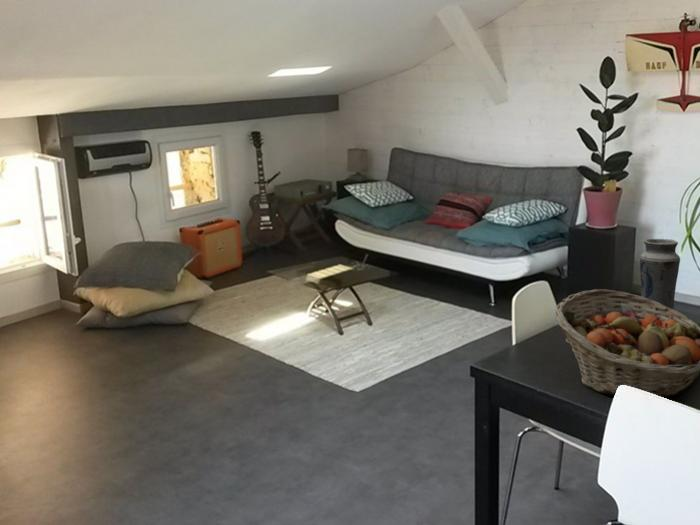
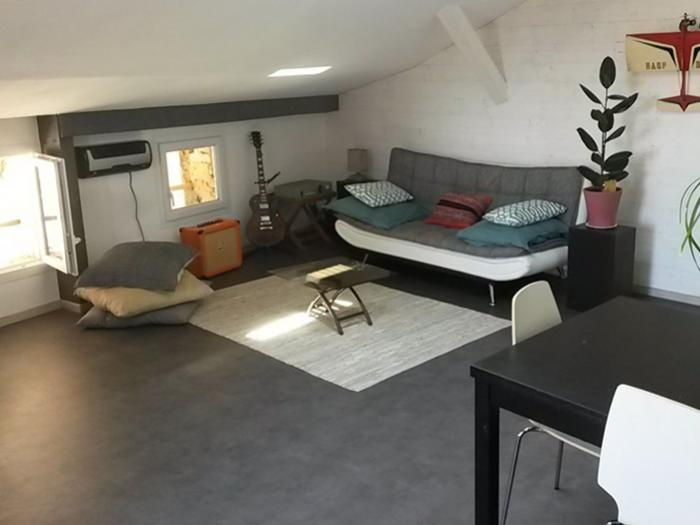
- fruit basket (632, 340)
- vase (658, 285)
